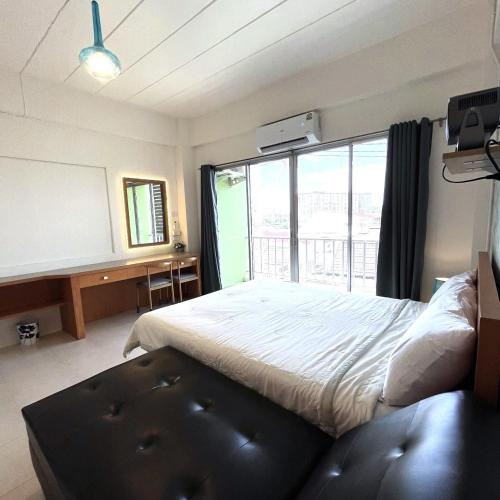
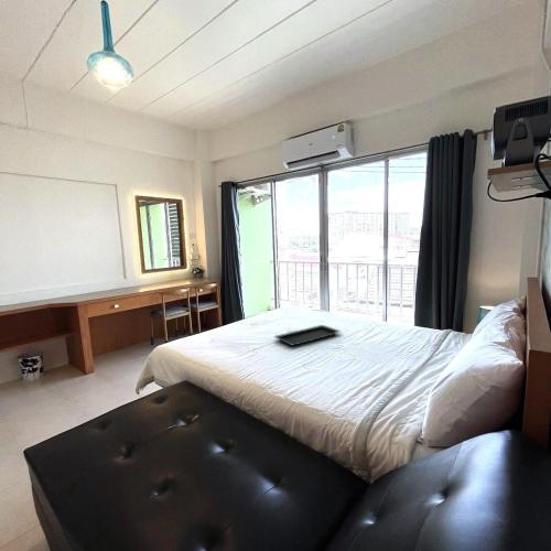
+ serving tray (307, 335)
